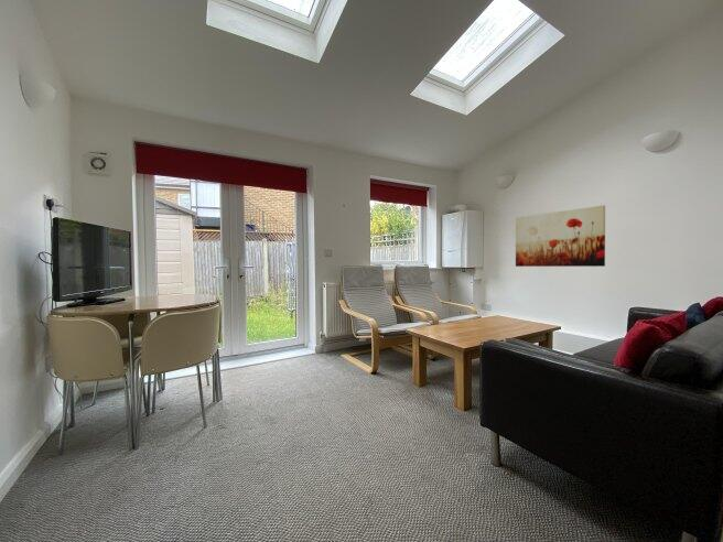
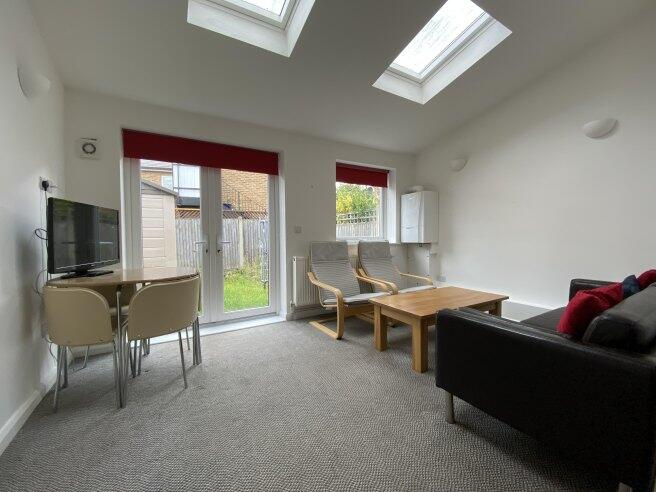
- wall art (554, 239)
